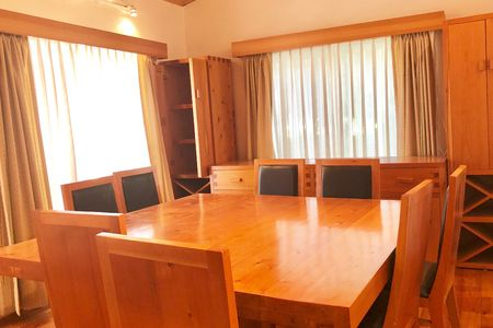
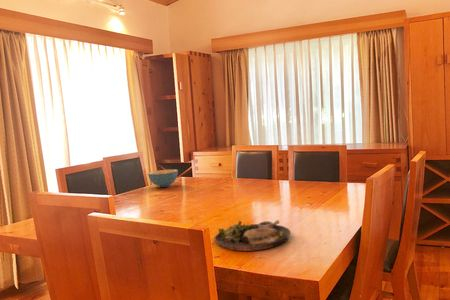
+ dinner plate (251, 230)
+ cereal bowl (163, 179)
